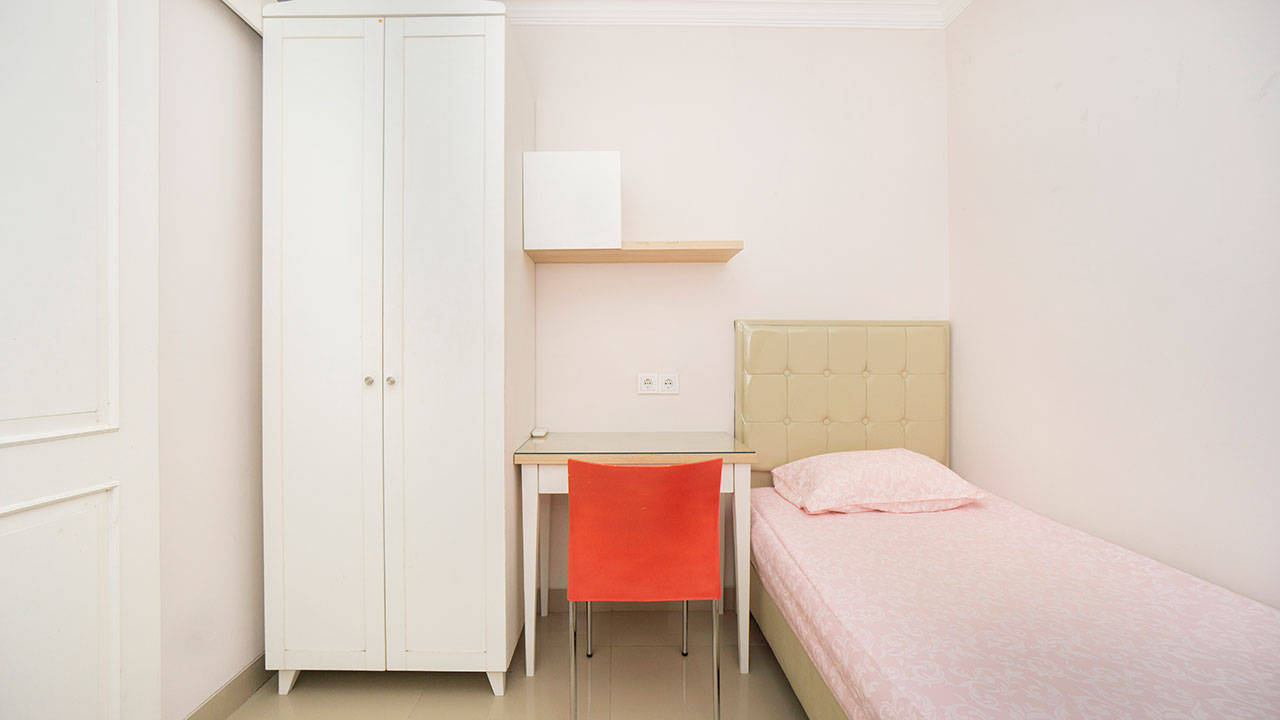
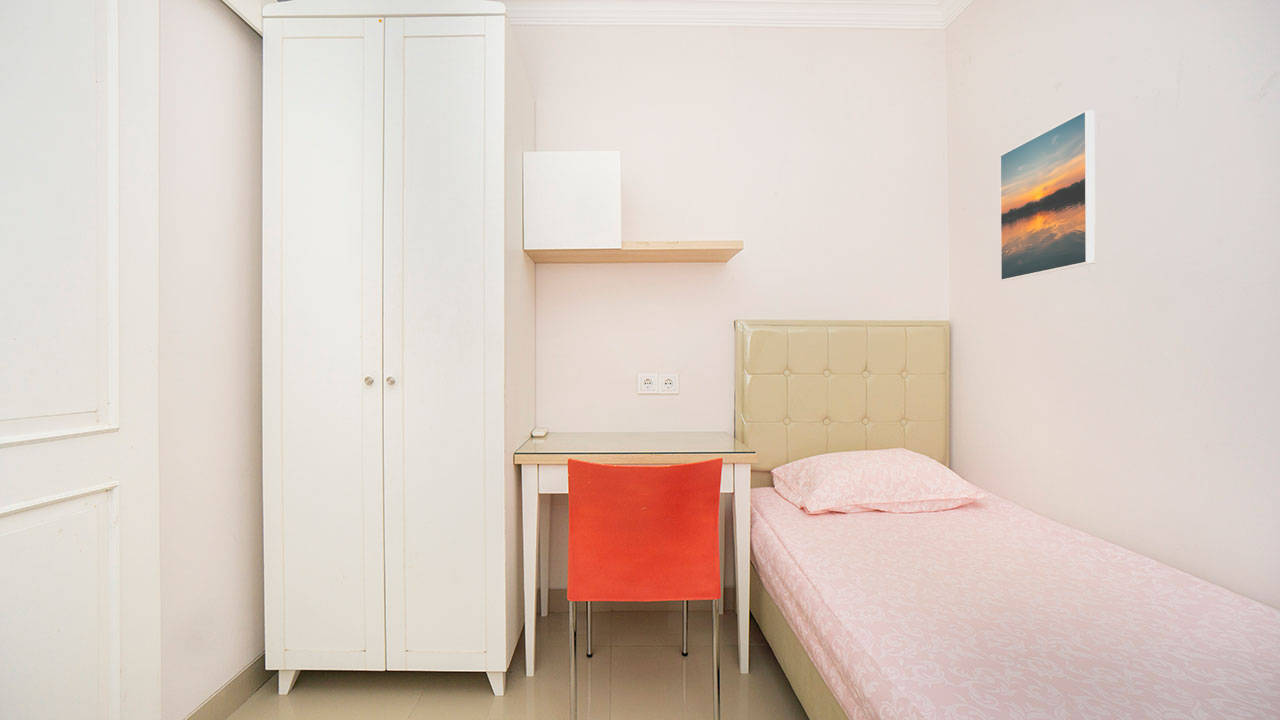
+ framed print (1042, 203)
